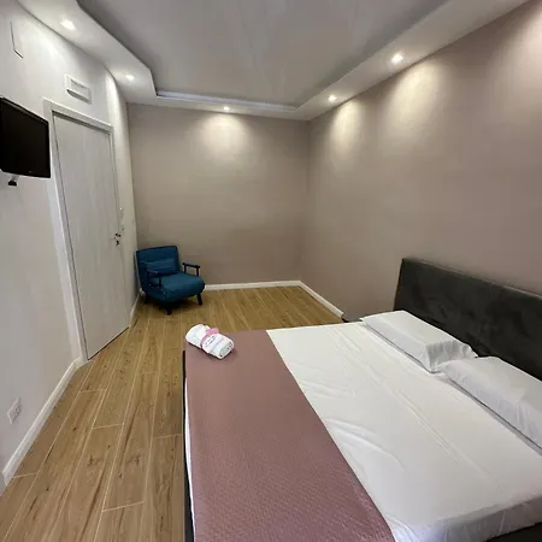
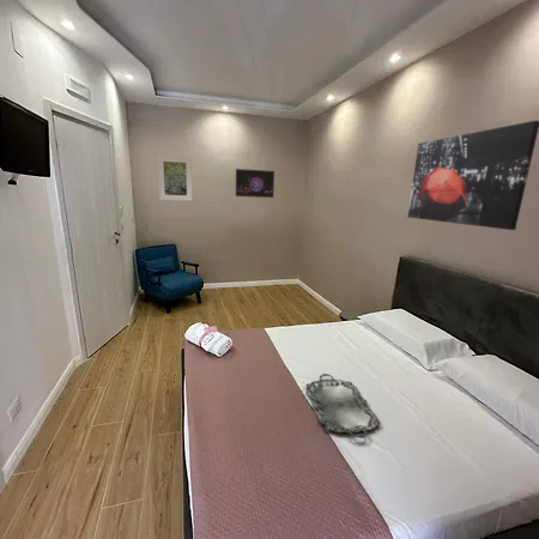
+ serving tray (339, 402)
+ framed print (175, 178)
+ wall art (459, 180)
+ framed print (254, 183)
